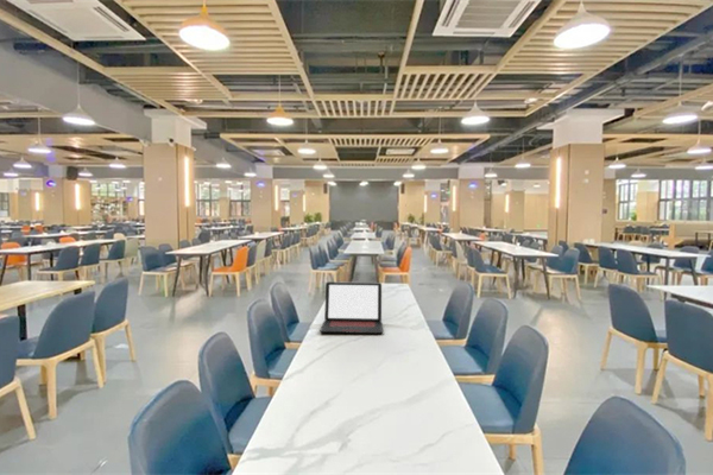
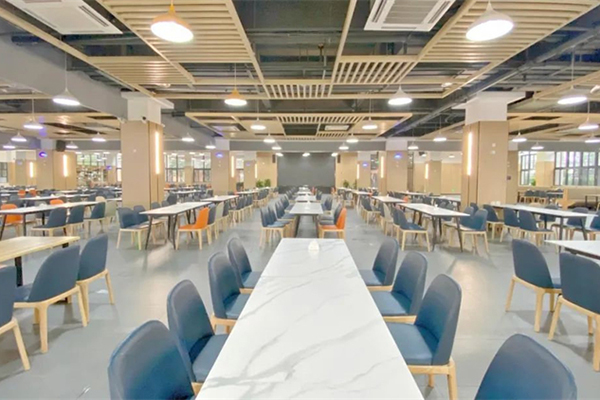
- laptop (352, 306)
